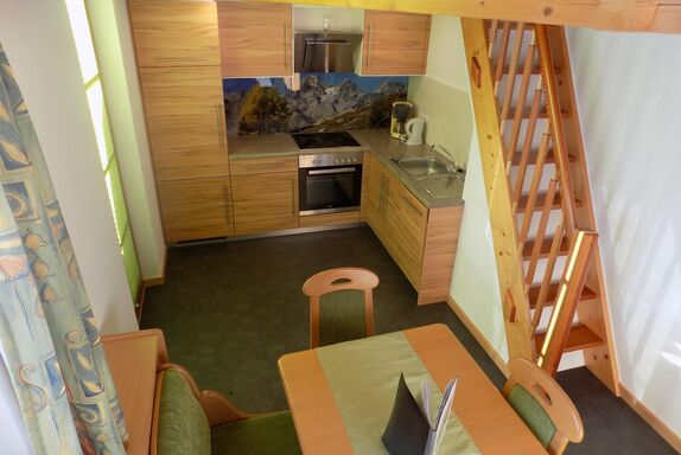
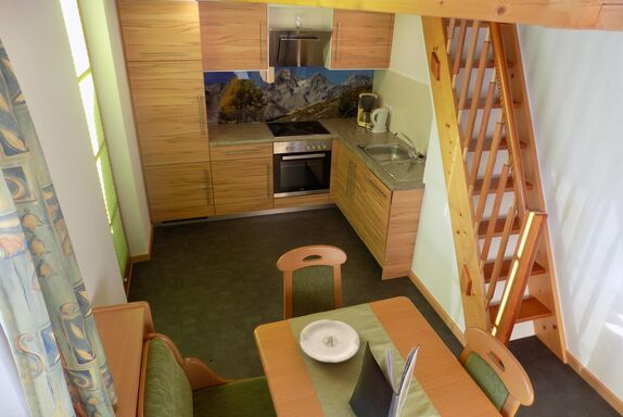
+ plate (329, 341)
